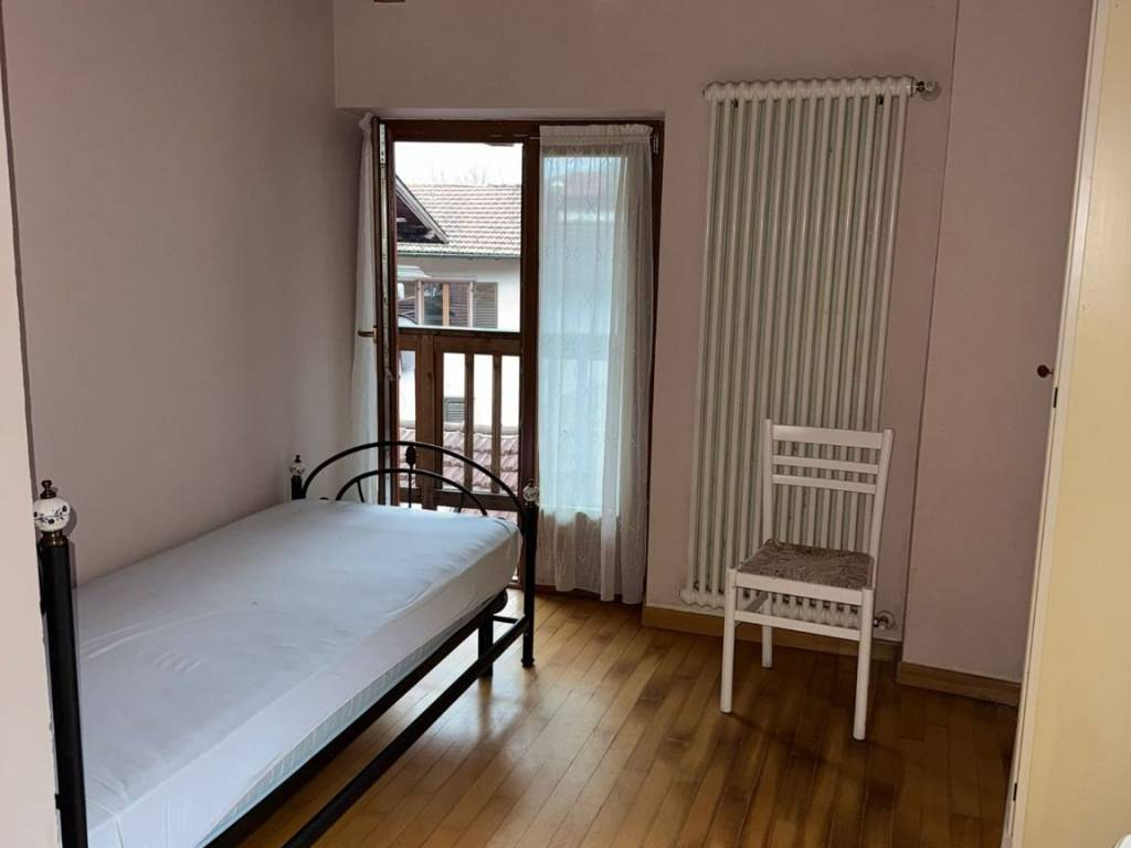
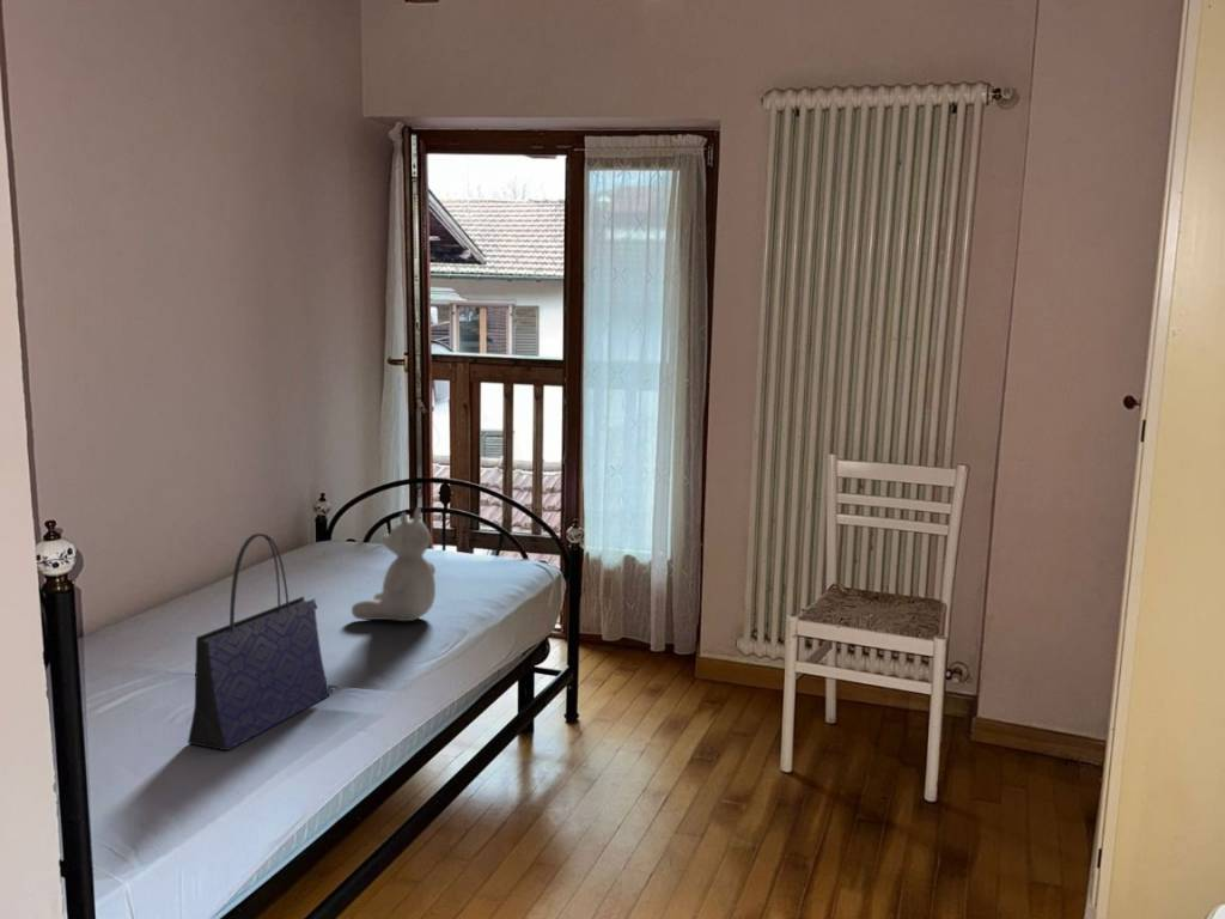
+ tote bag (266, 625)
+ teddy bear (395, 562)
